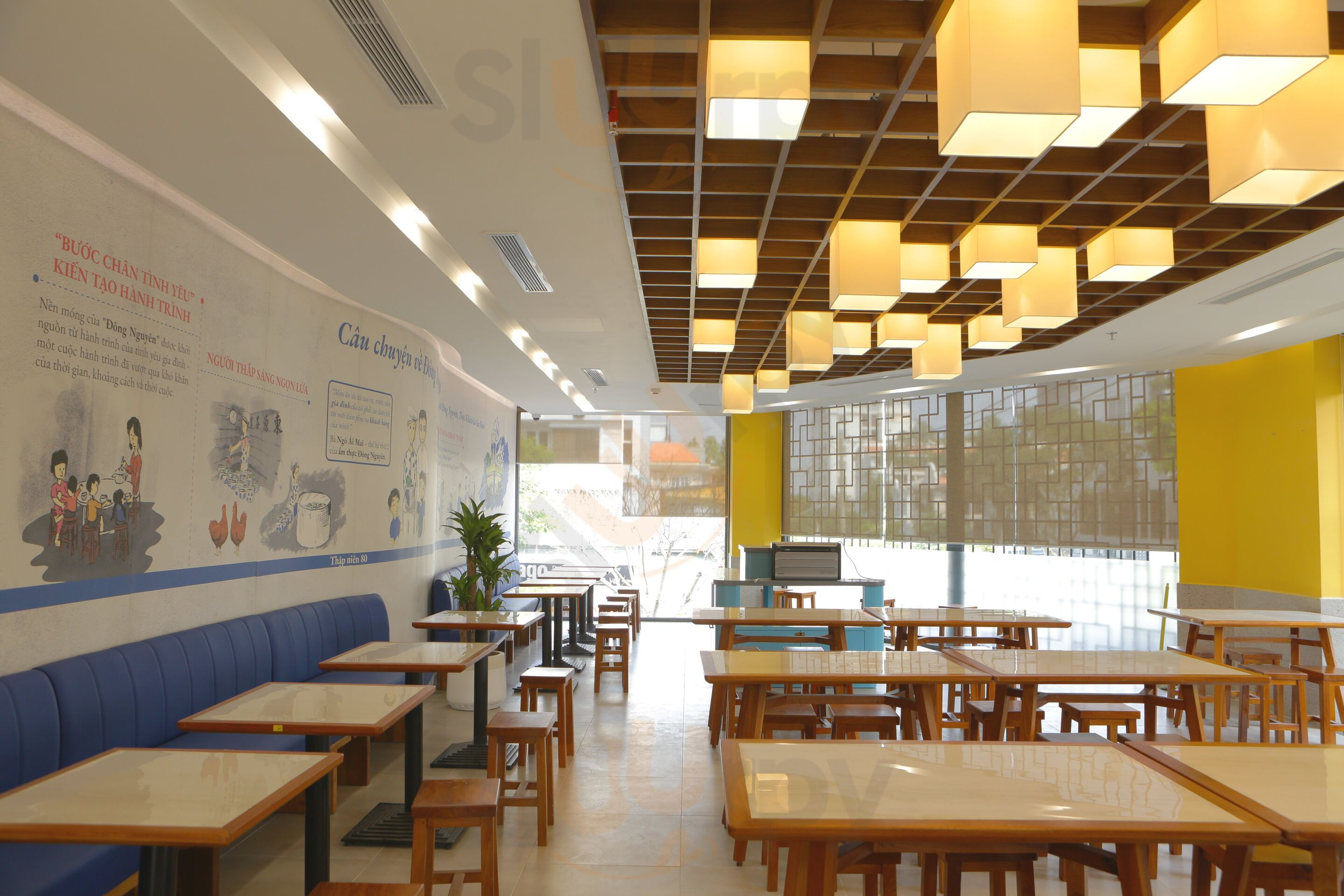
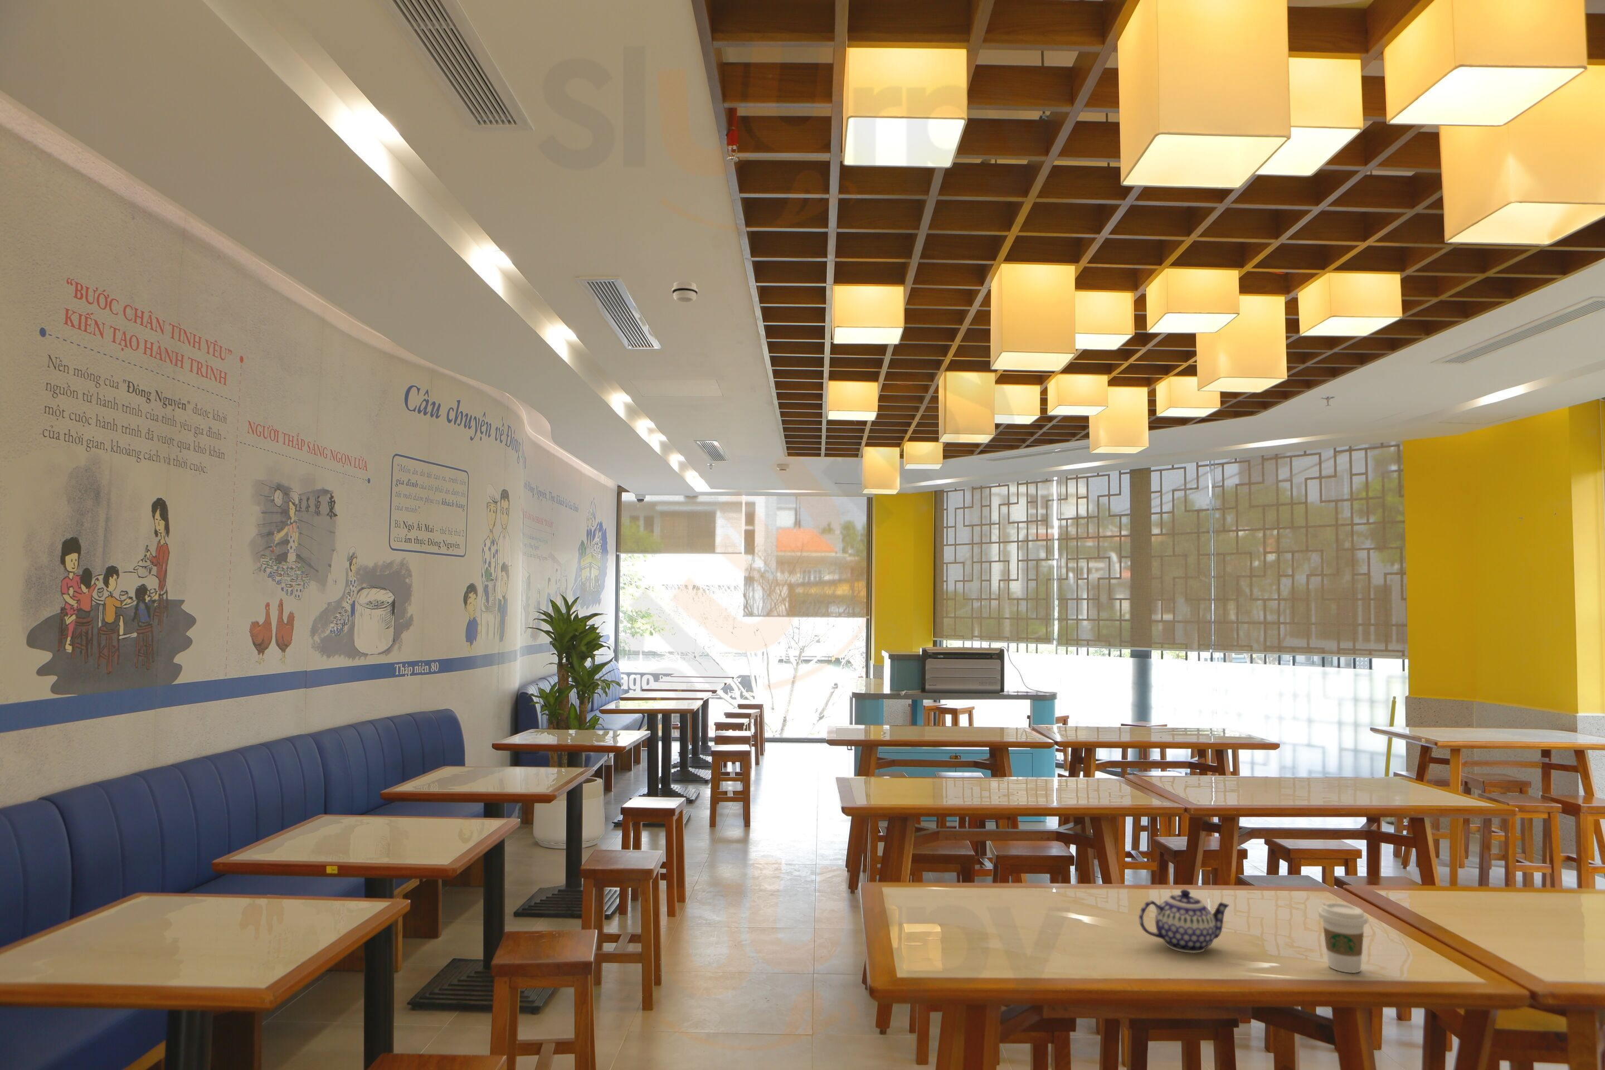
+ smoke detector (685, 293)
+ coffee cup (1343, 937)
+ teapot (1185, 917)
